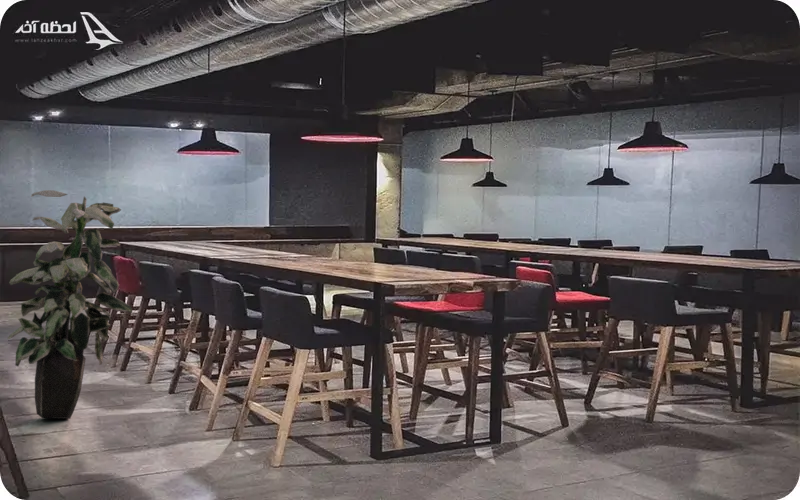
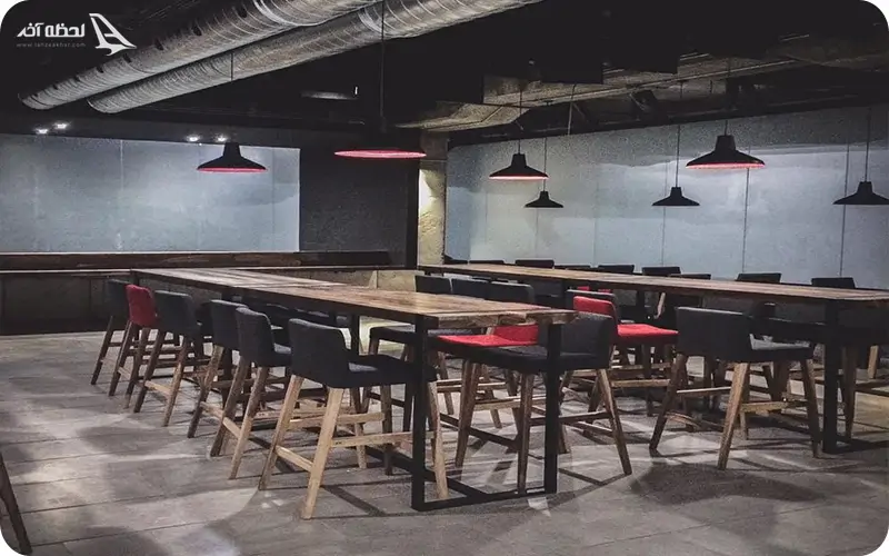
- indoor plant (64, 303)
